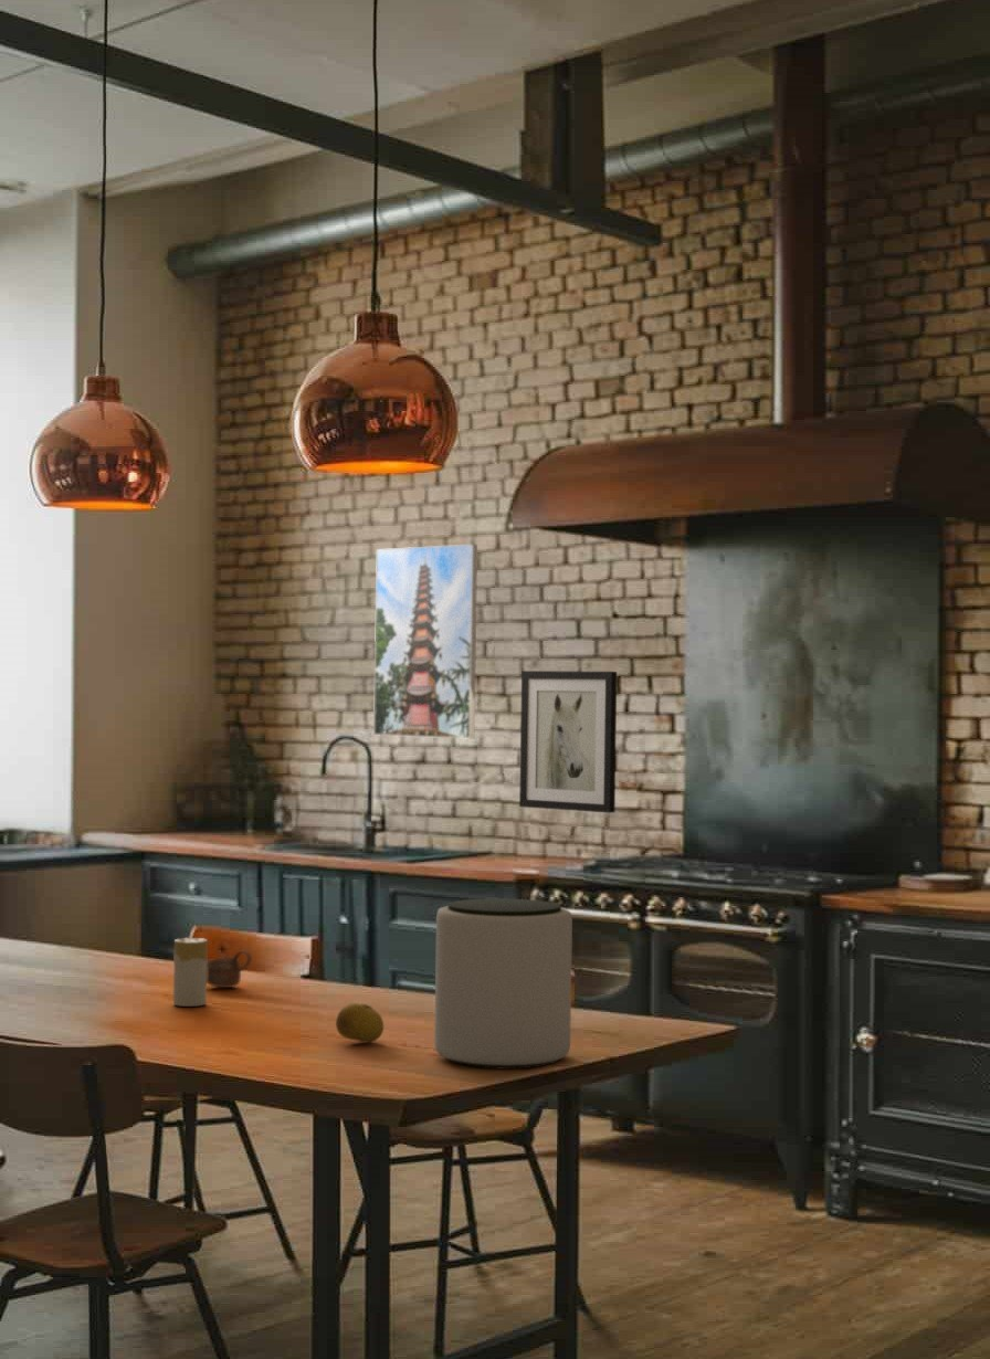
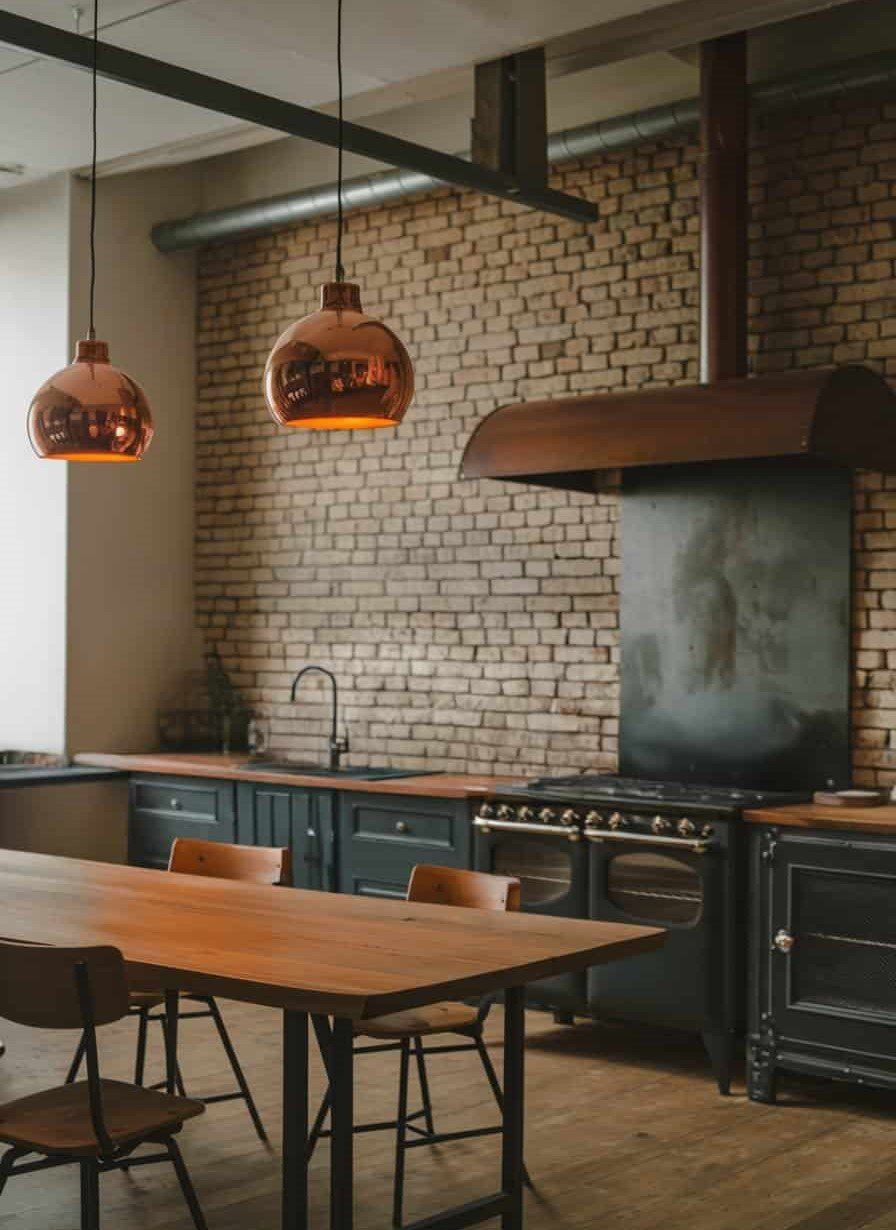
- cup (224, 968)
- fruit (359, 1022)
- wall art (567, 740)
- plant pot (503, 981)
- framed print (424, 641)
- candle (189, 971)
